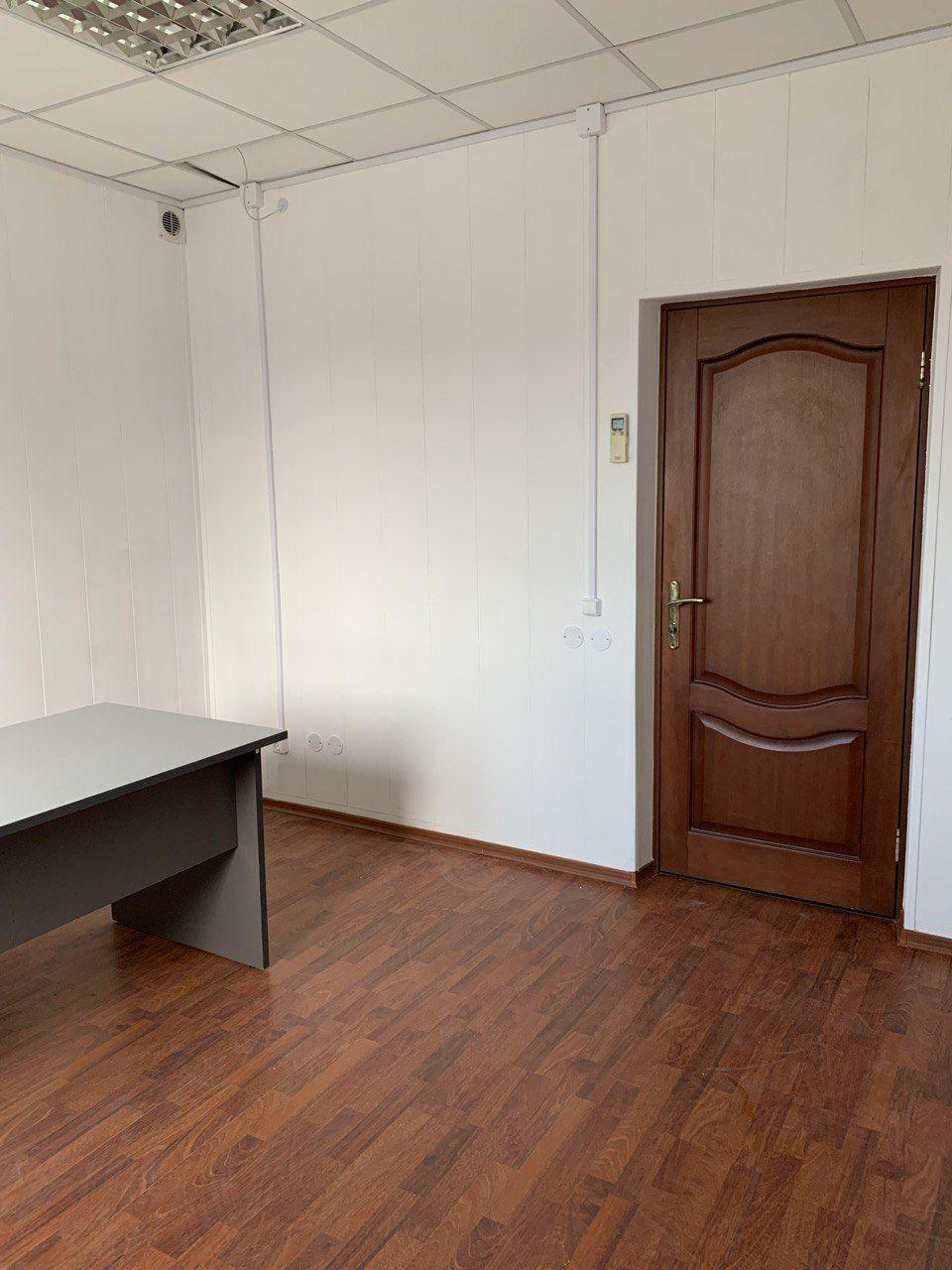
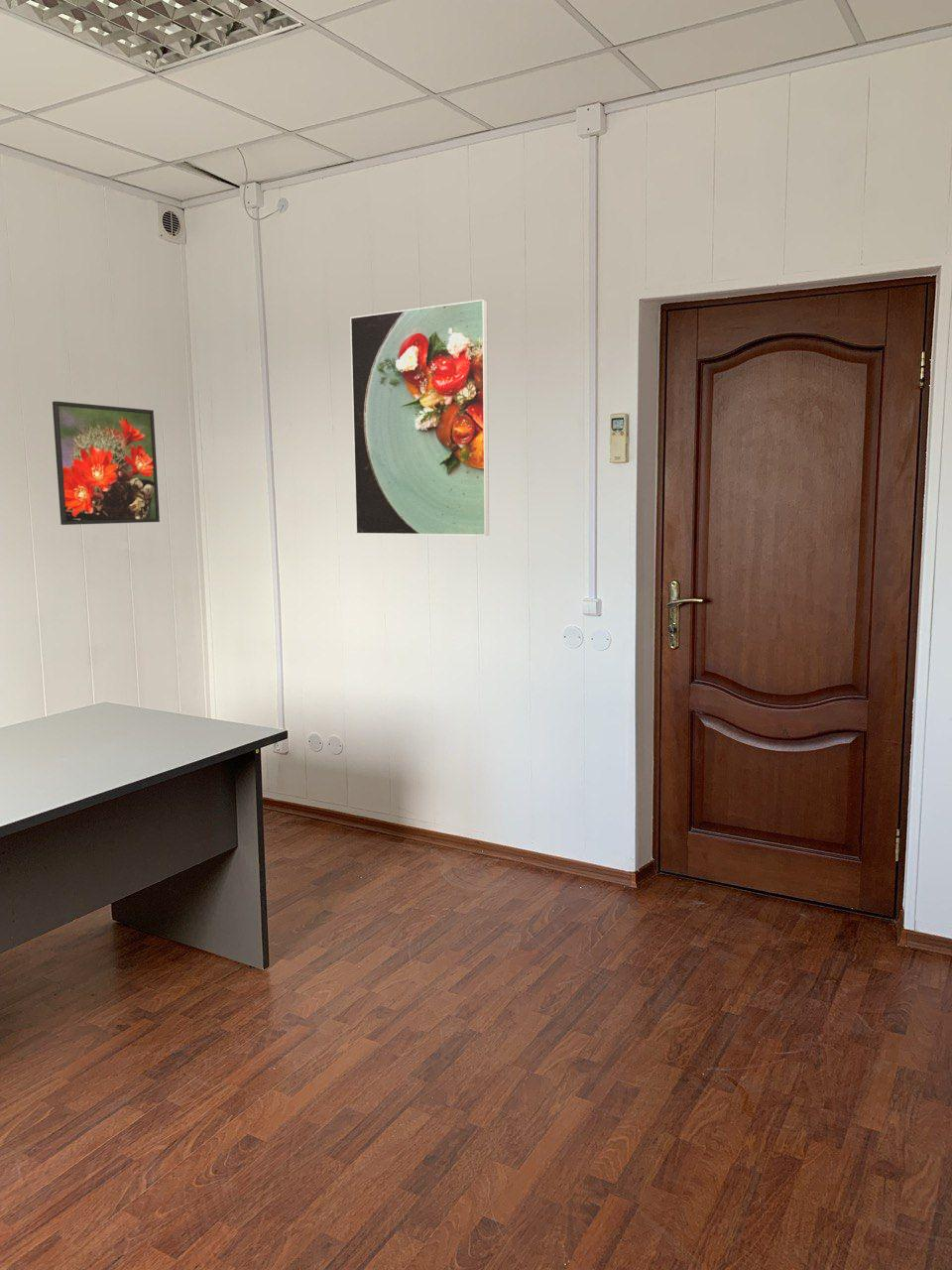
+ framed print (109, 464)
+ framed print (417, 424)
